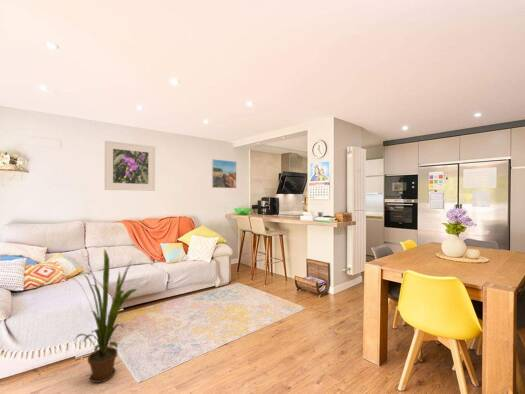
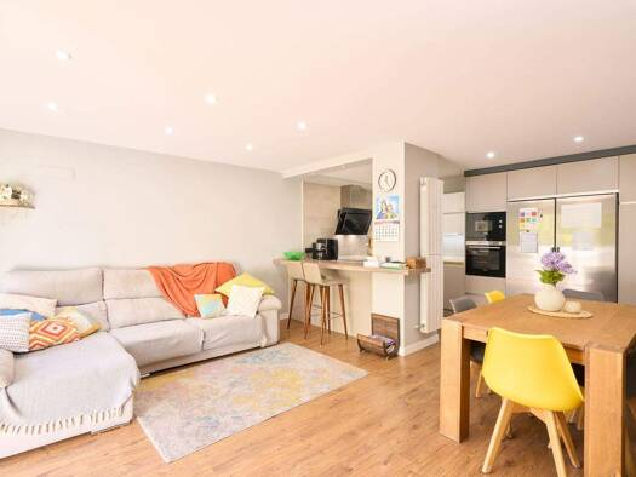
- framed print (224, 174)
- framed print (131, 167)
- house plant (100, 314)
